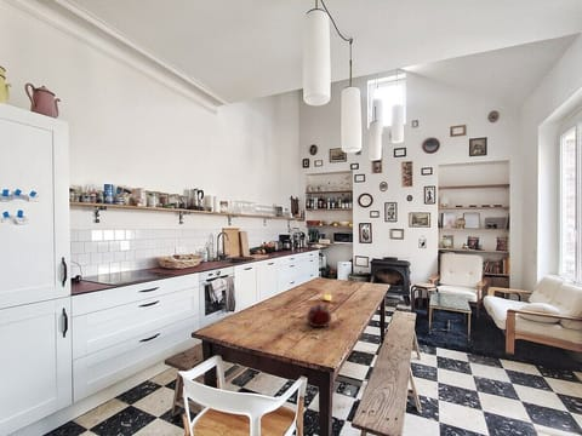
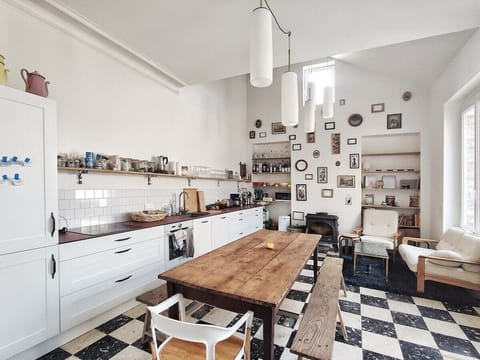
- teapot (319, 314)
